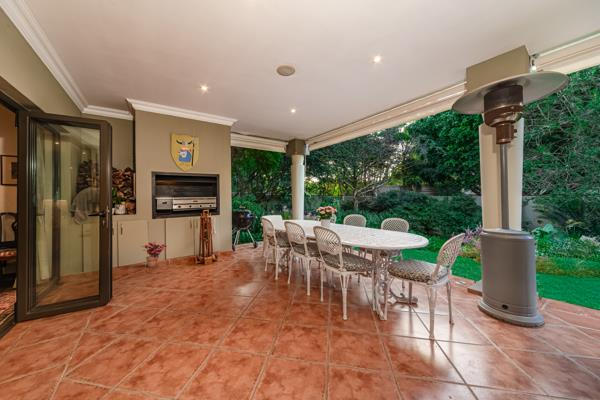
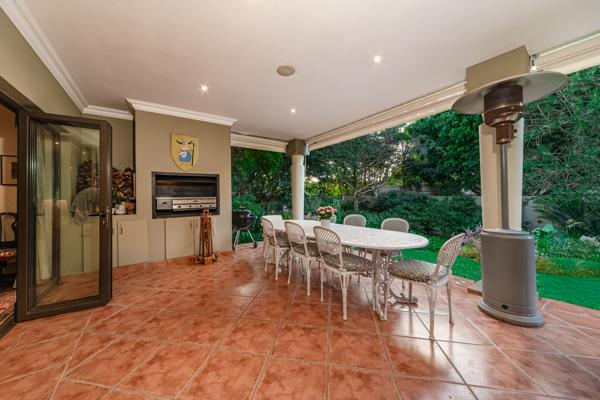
- potted plant (154, 254)
